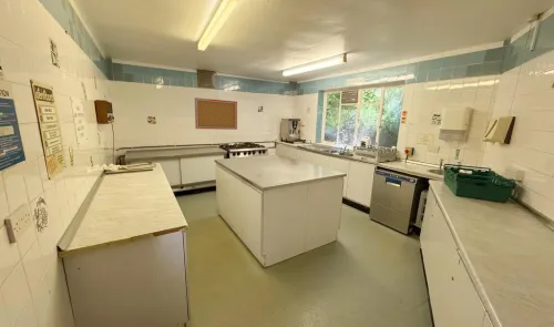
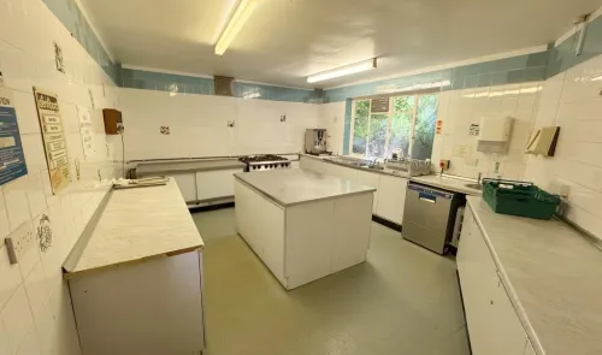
- wall art (217, 114)
